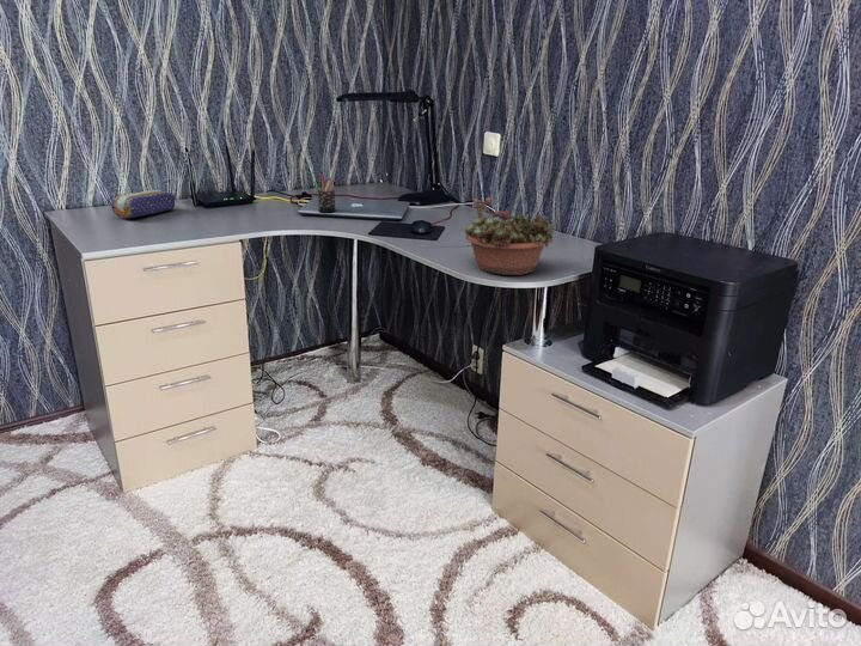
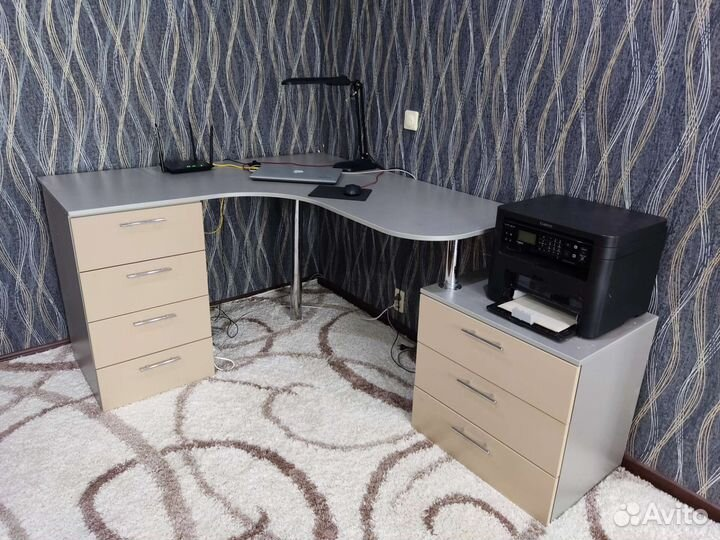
- pencil case (144, 202)
- succulent planter (508, 233)
- pen holder (324, 193)
